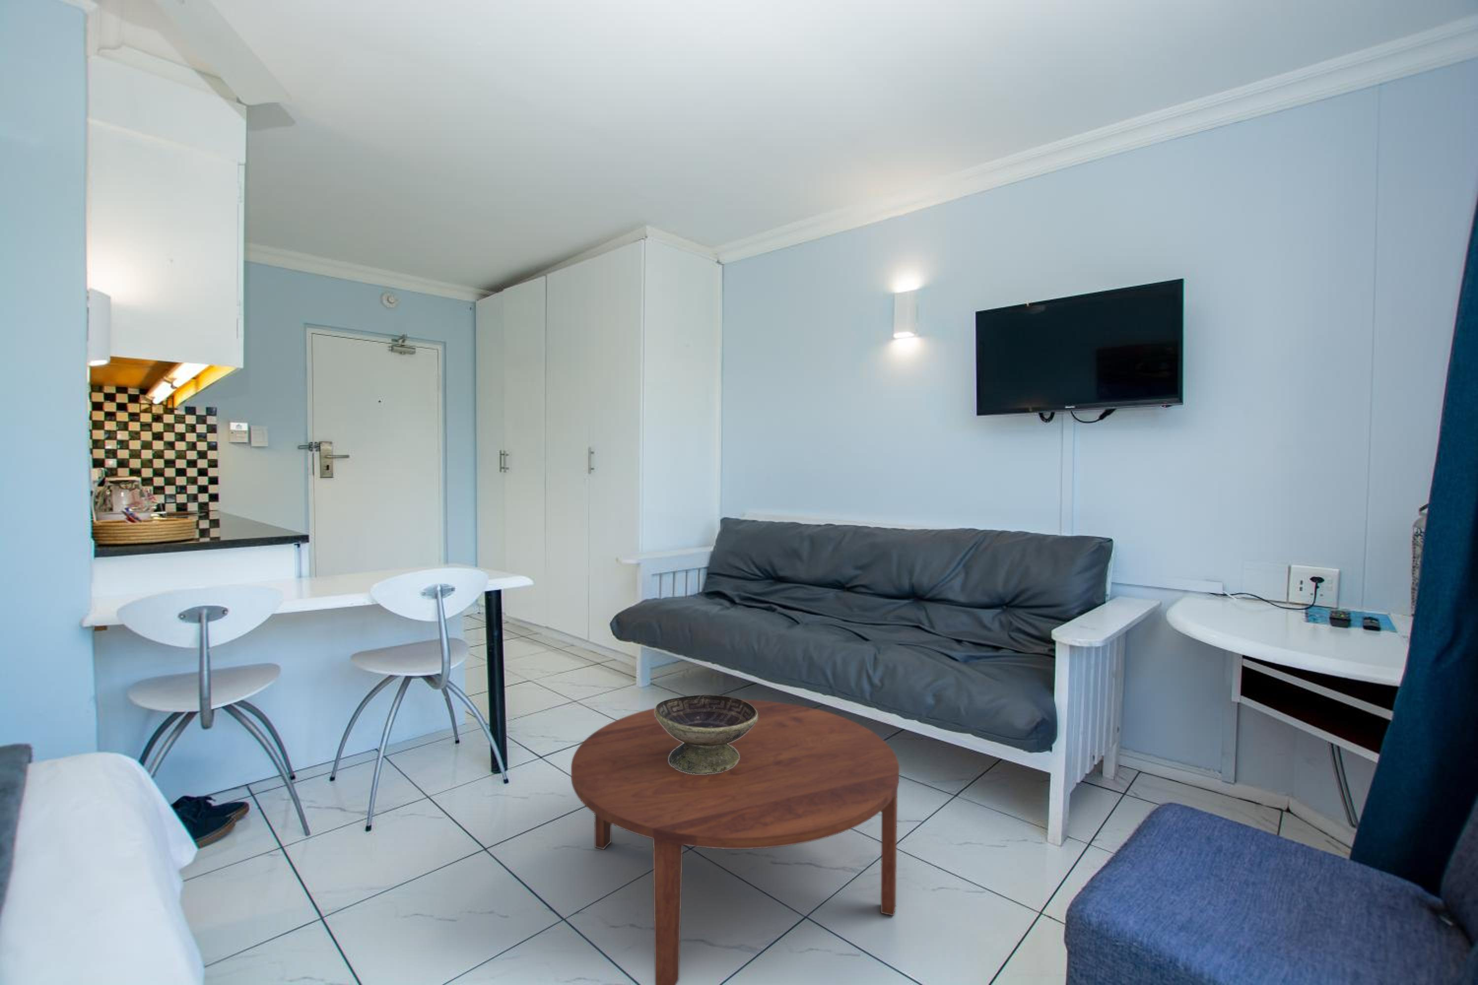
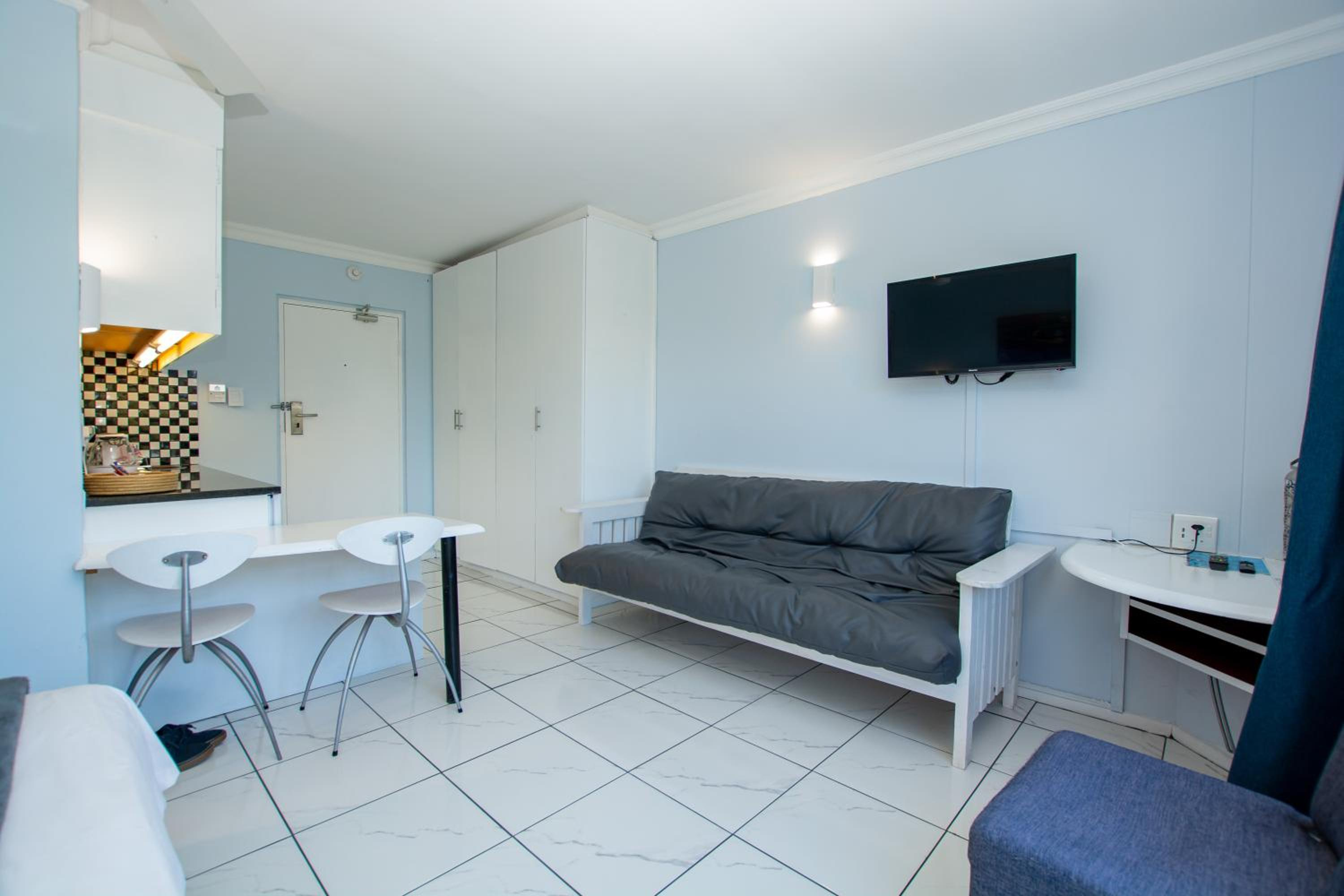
- decorative bowl (706, 731)
- coffee table (735, 814)
